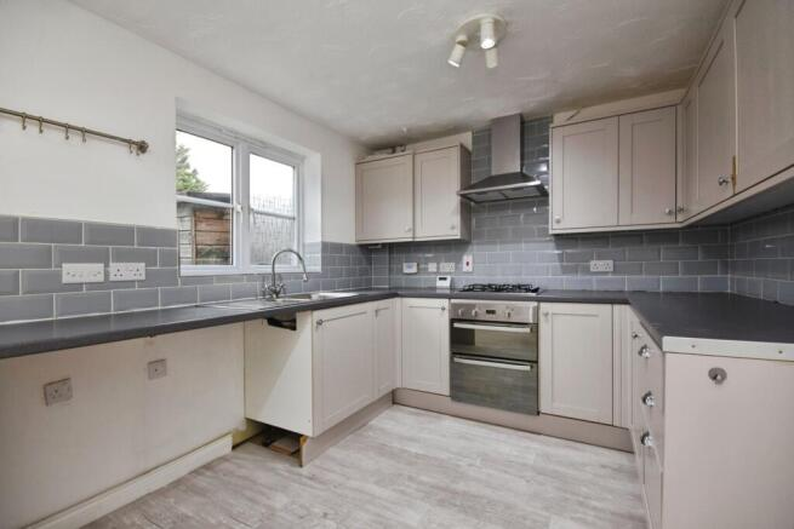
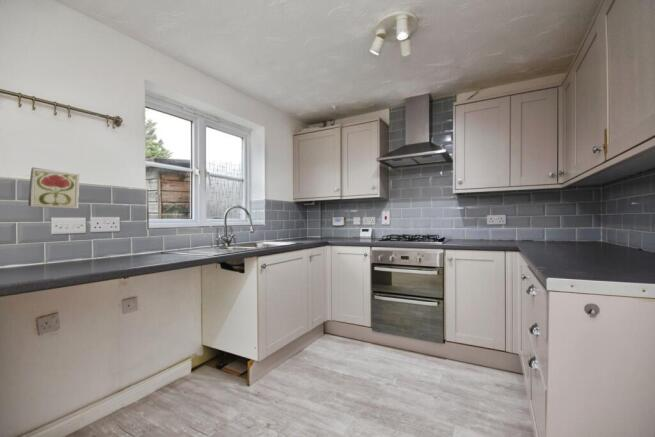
+ decorative tile (55, 188)
